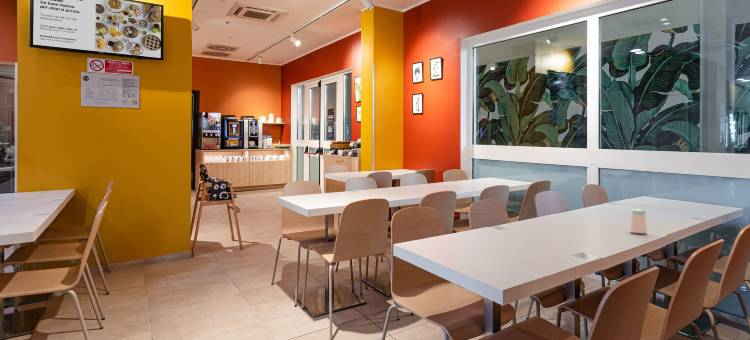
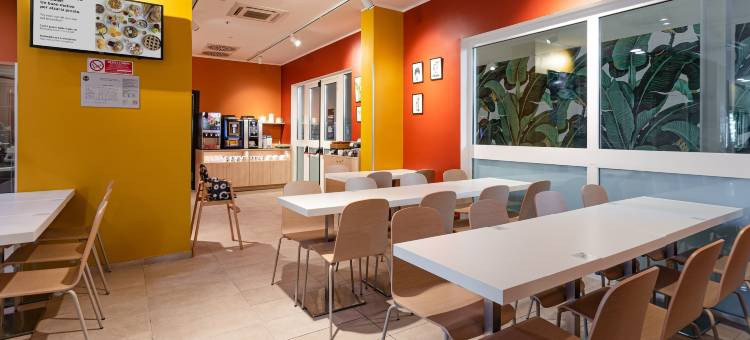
- salt shaker (638, 221)
